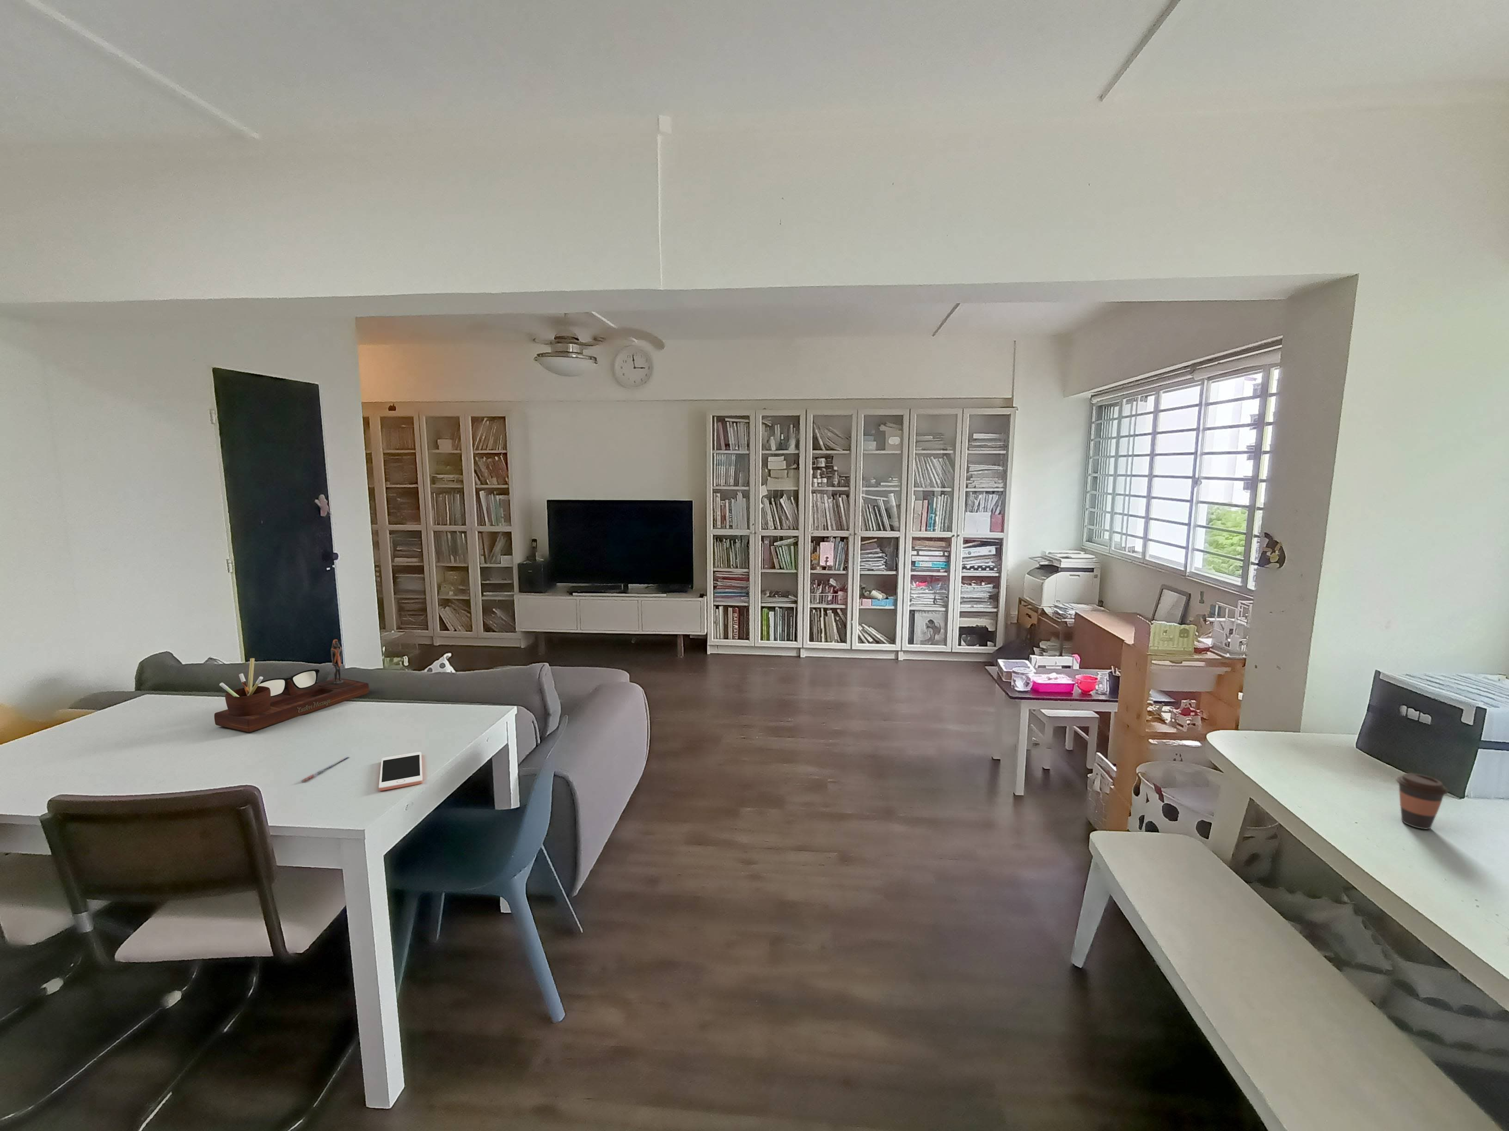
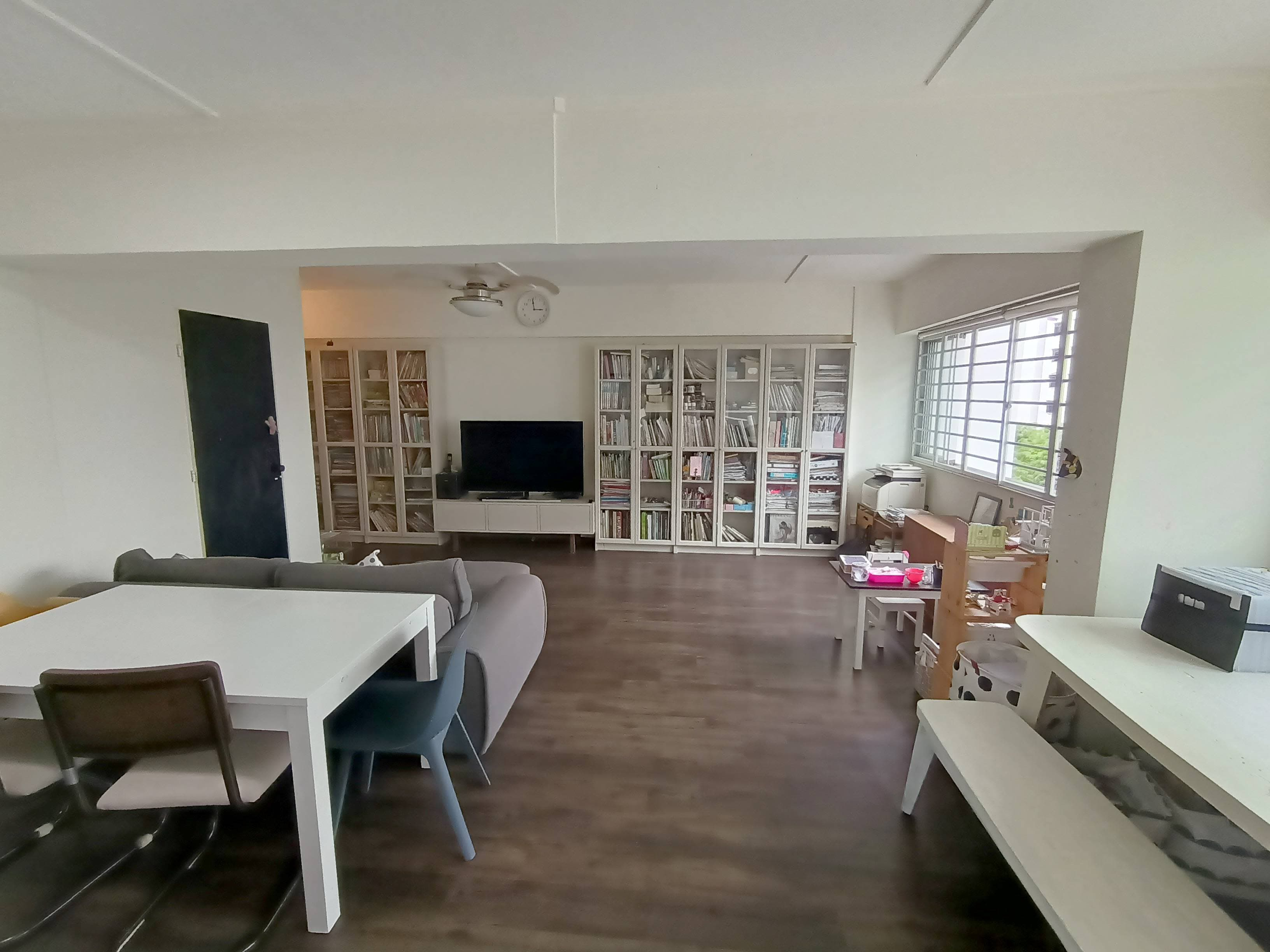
- coffee cup (1419, 802)
- cell phone (402, 770)
- desk organizer (290, 681)
- pen (327, 769)
